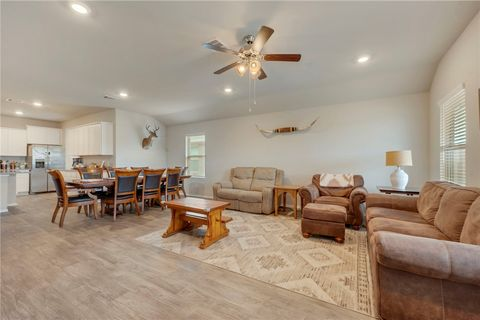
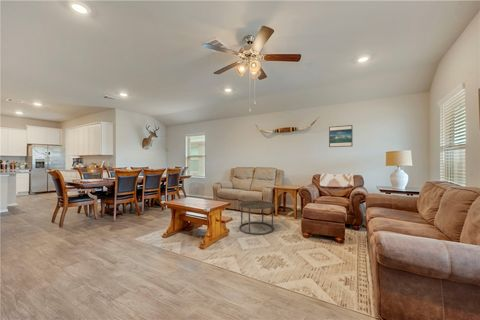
+ side table (262, 216)
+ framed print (340, 136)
